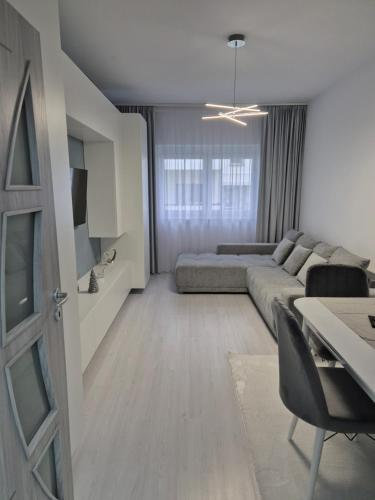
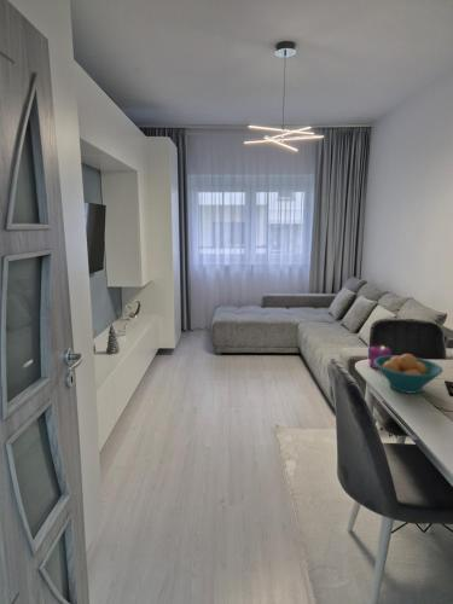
+ fruit bowl (406, 371)
+ candle (379, 354)
